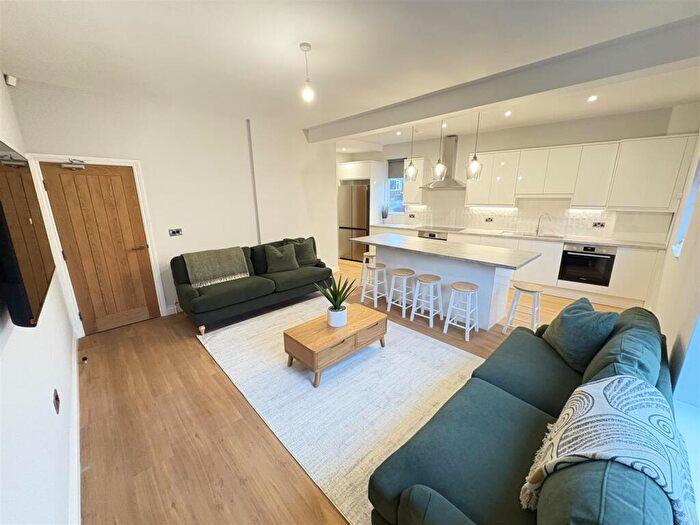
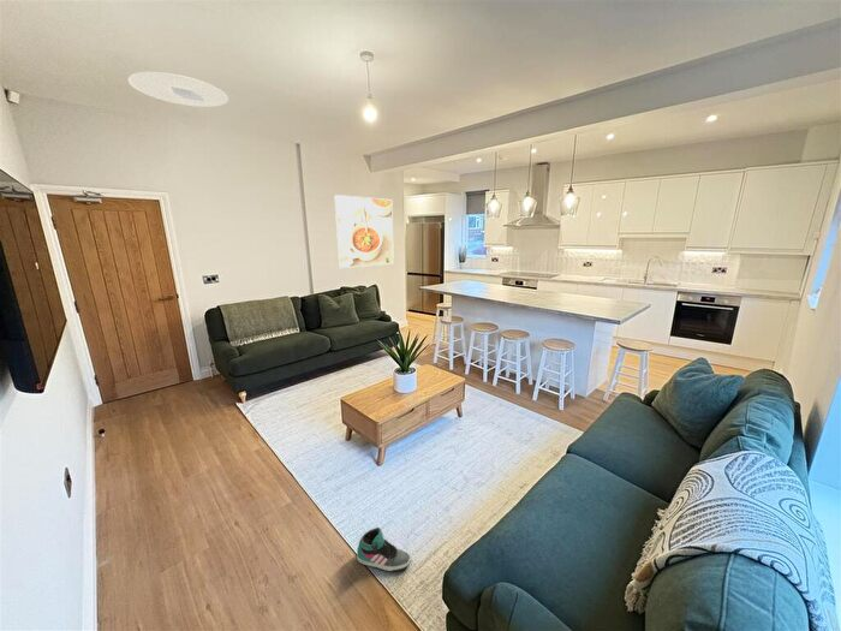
+ ceiling light (180, 87)
+ sneaker (383, 546)
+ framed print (366, 232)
